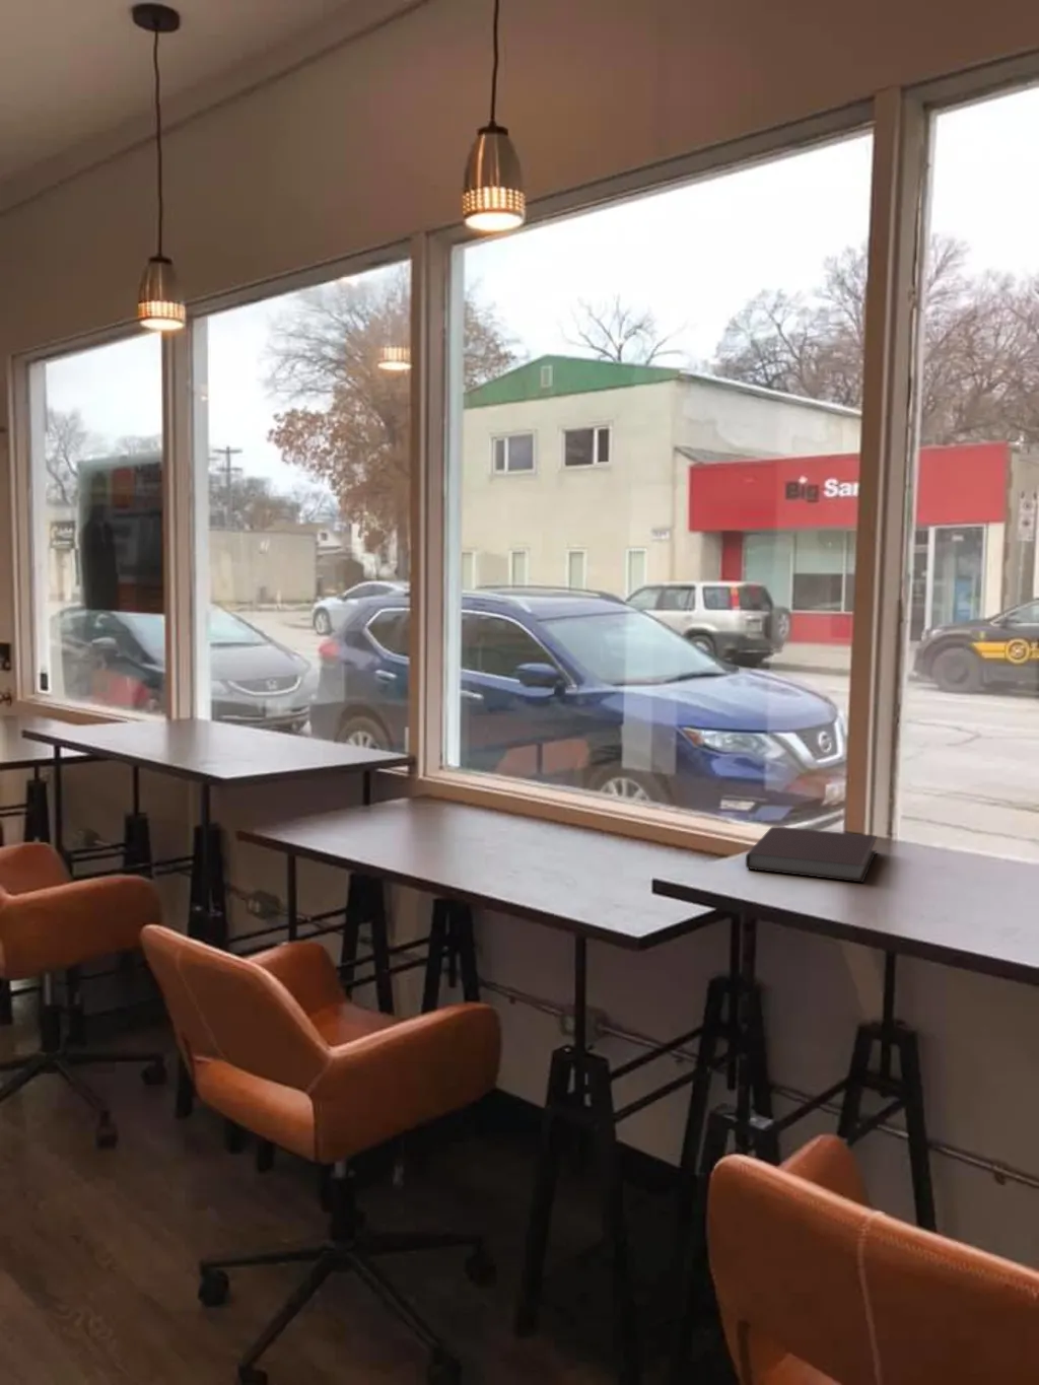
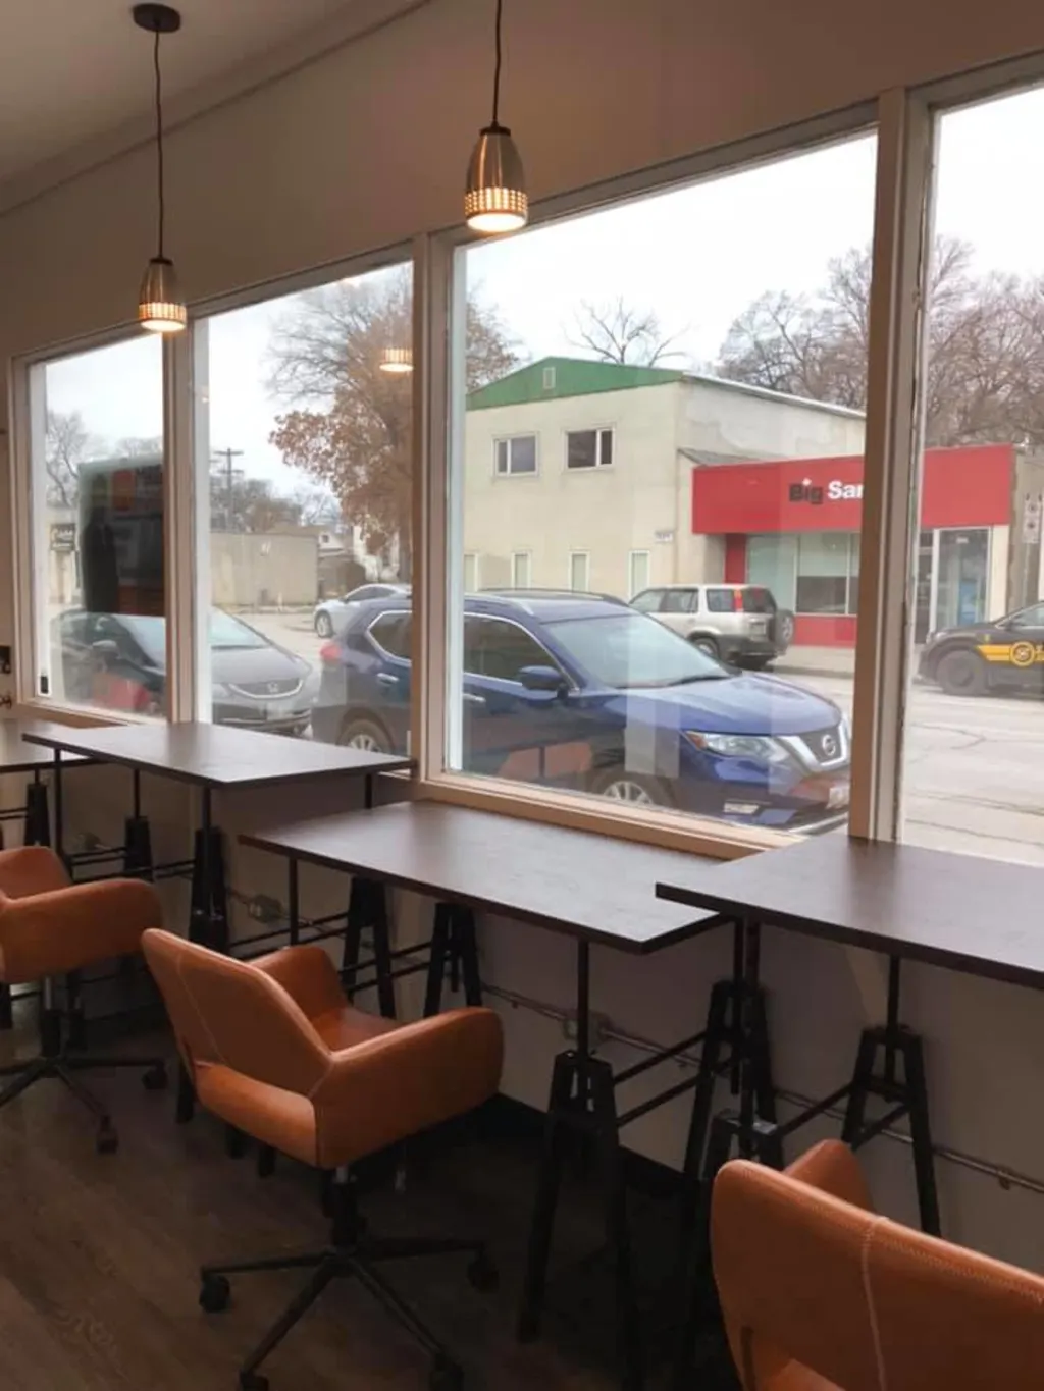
- notebook (813, 851)
